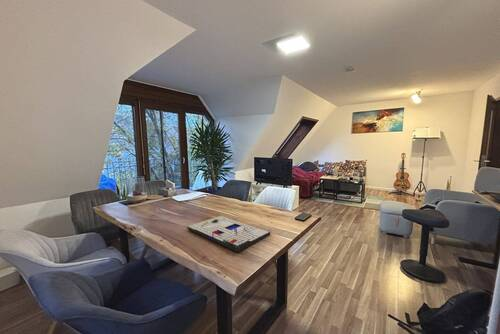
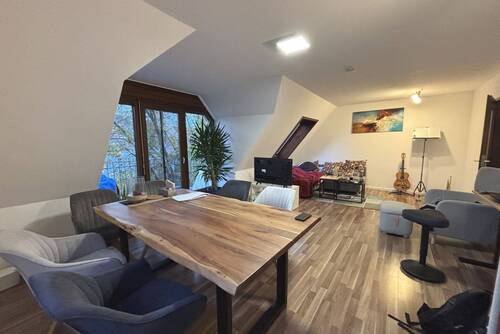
- board game (227, 224)
